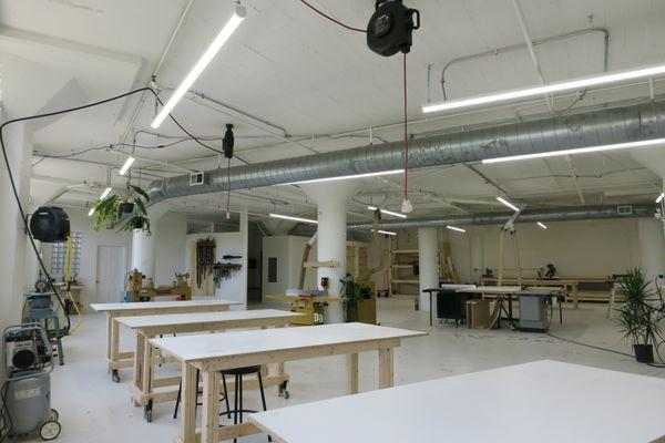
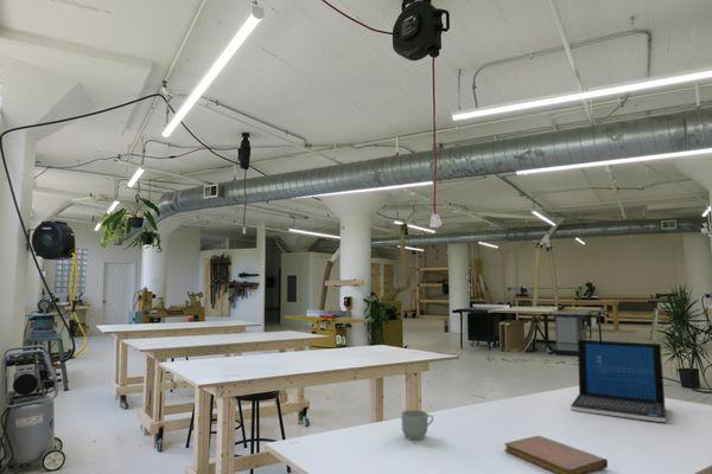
+ laptop (616, 376)
+ notebook (553, 454)
+ mug (418, 424)
